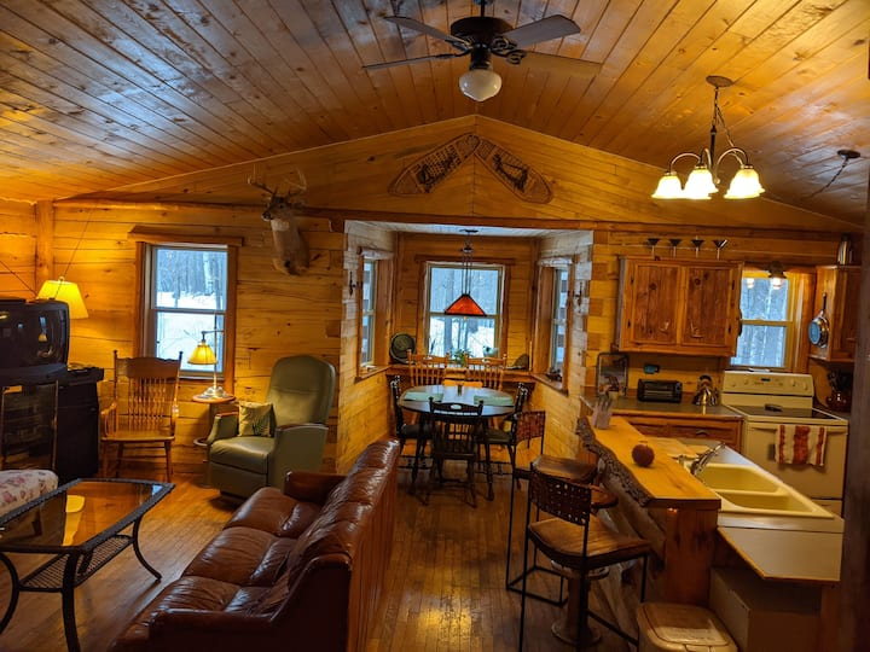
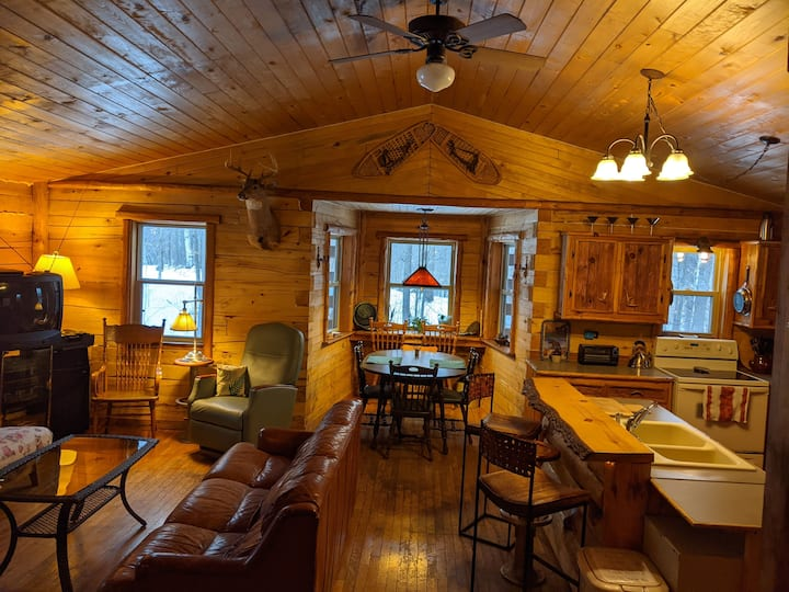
- knife block (602, 409)
- apple (643, 454)
